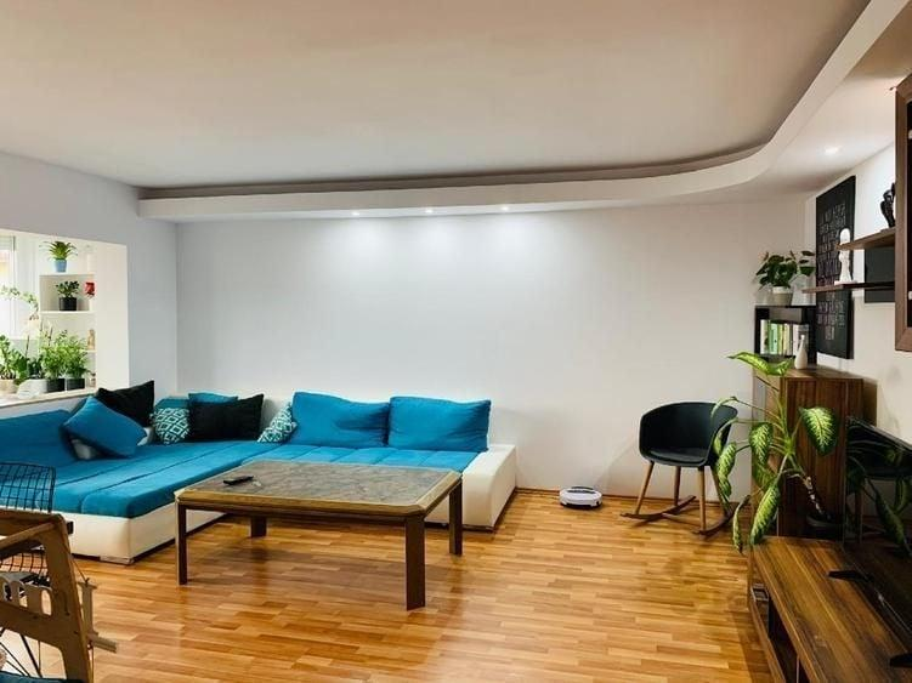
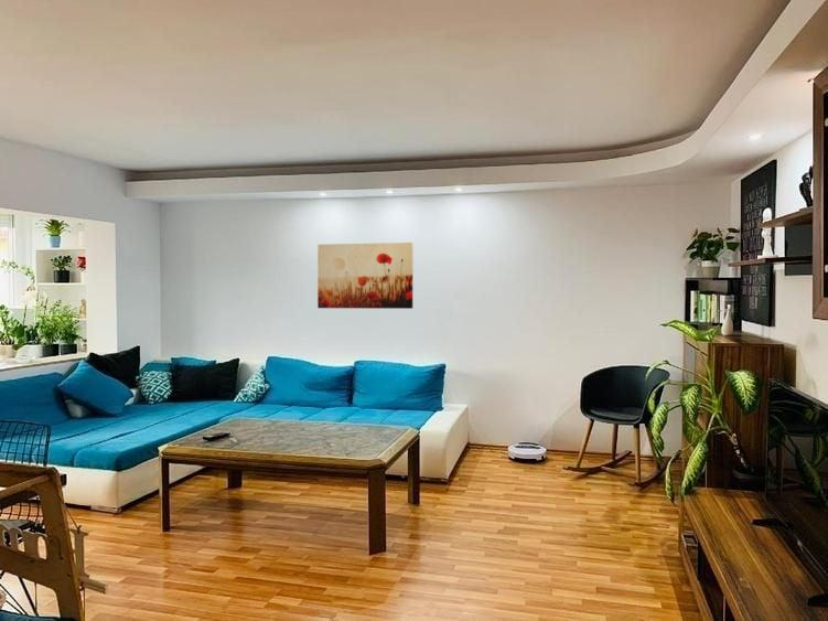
+ wall art (364, 276)
